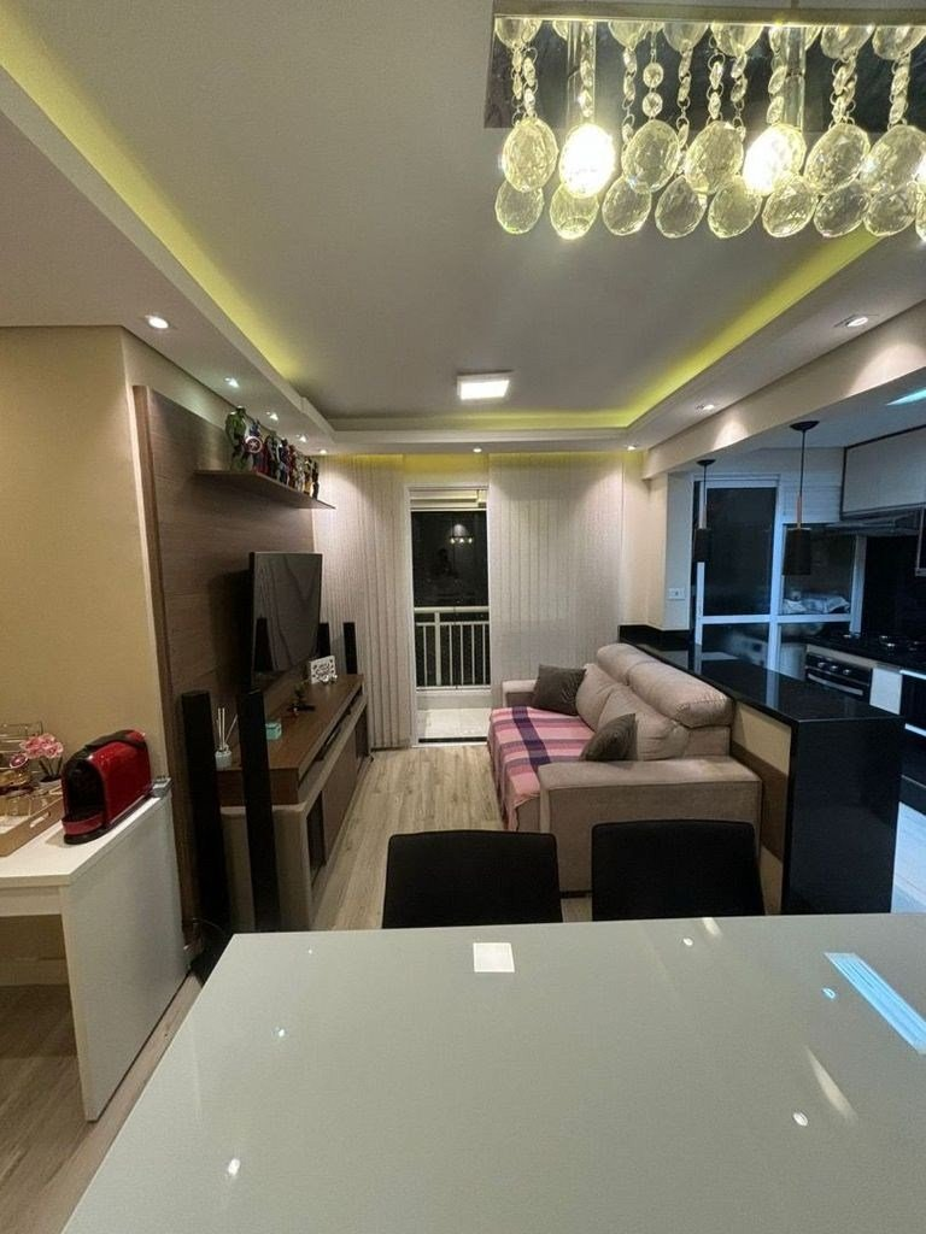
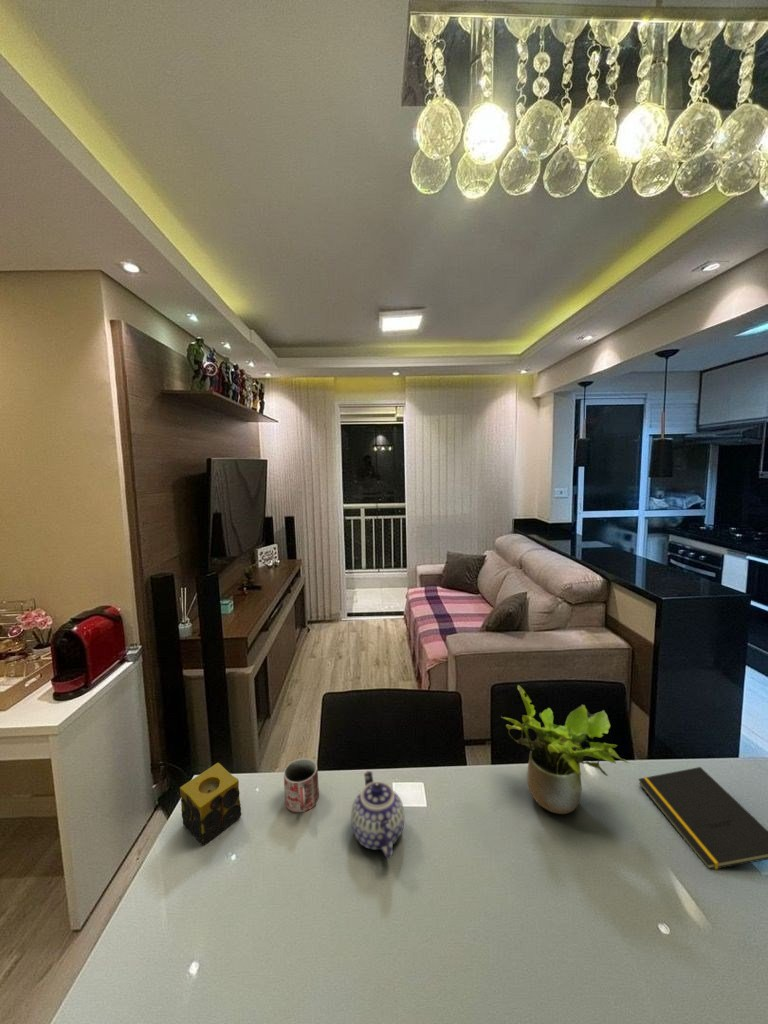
+ mug (299, 788)
+ teapot (377, 809)
+ notepad (704, 812)
+ potted plant (559, 752)
+ candle (211, 801)
